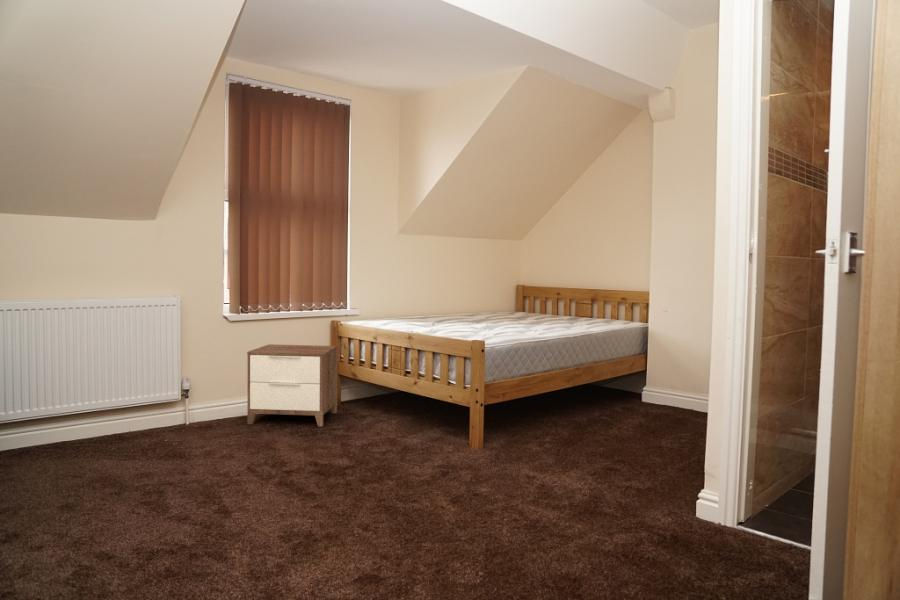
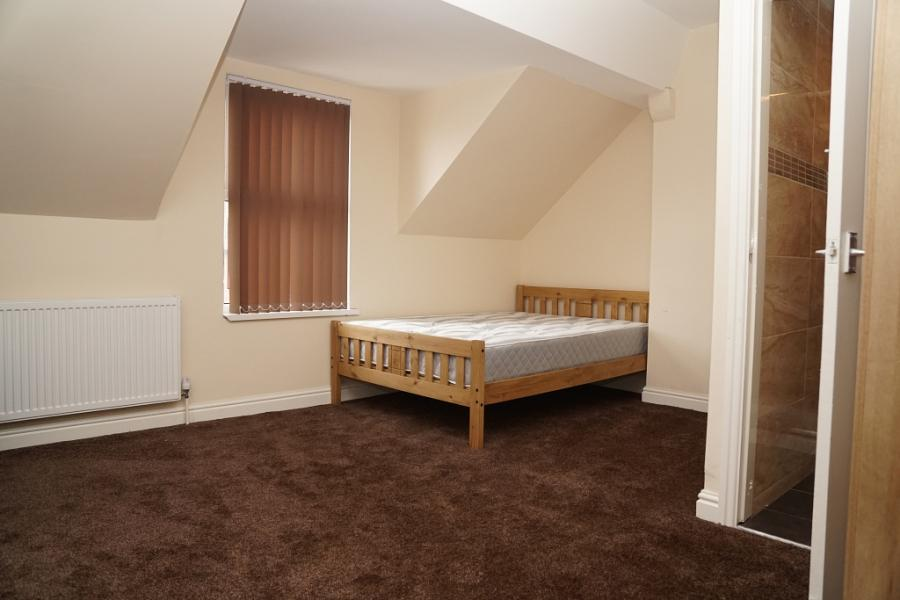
- nightstand (294, 383)
